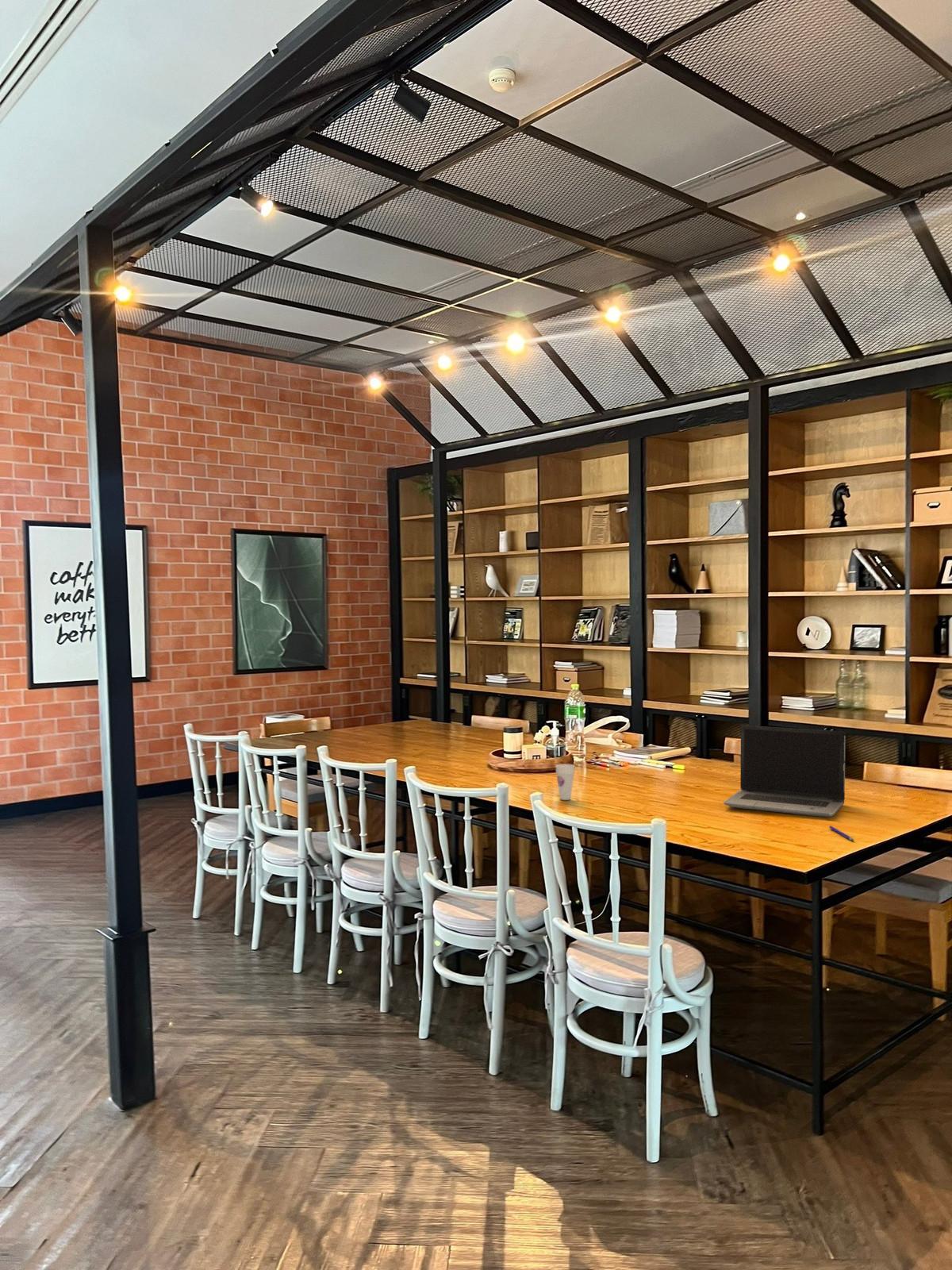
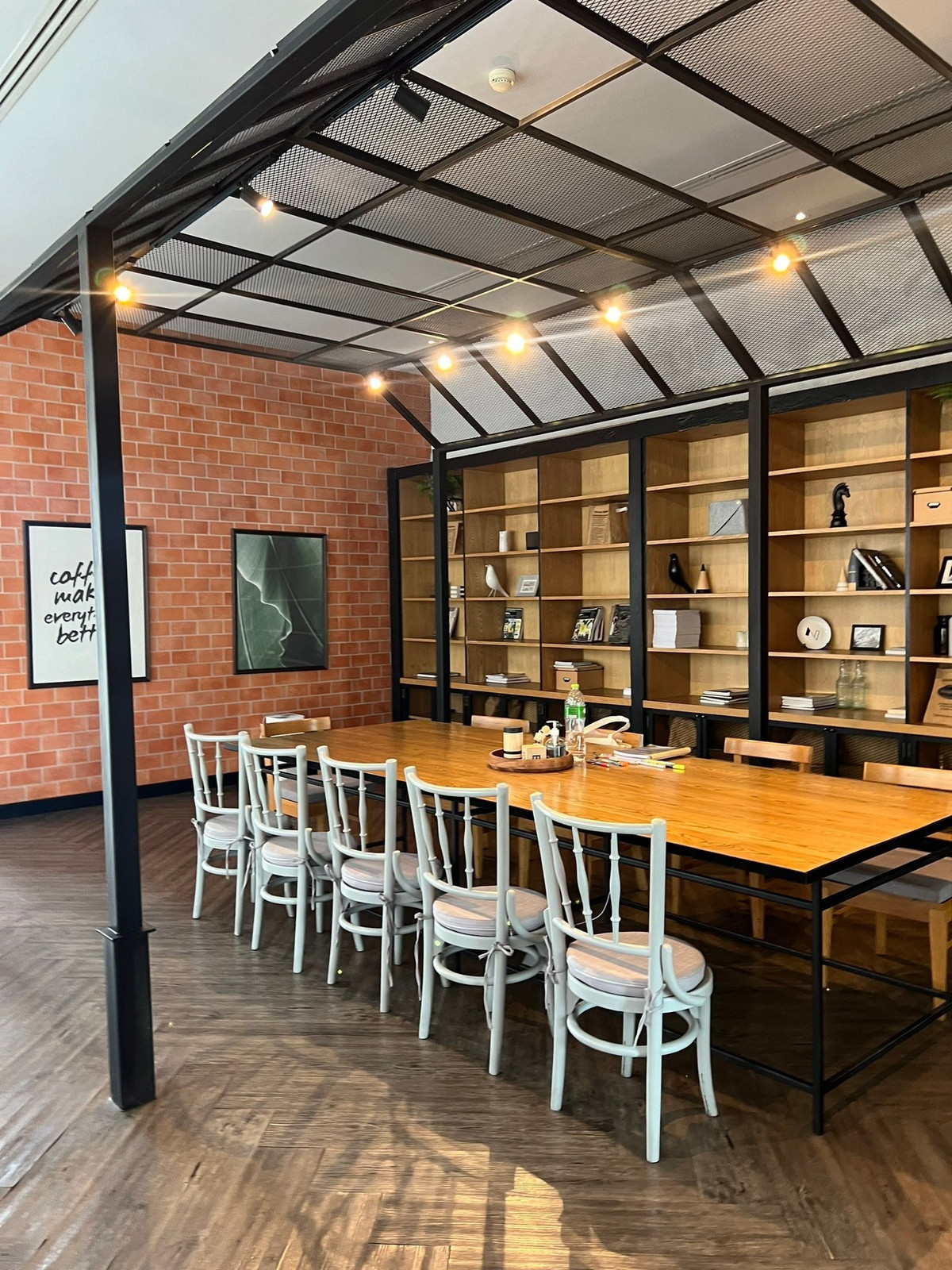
- cup (565, 782)
- pen (841, 833)
- laptop computer (784, 769)
